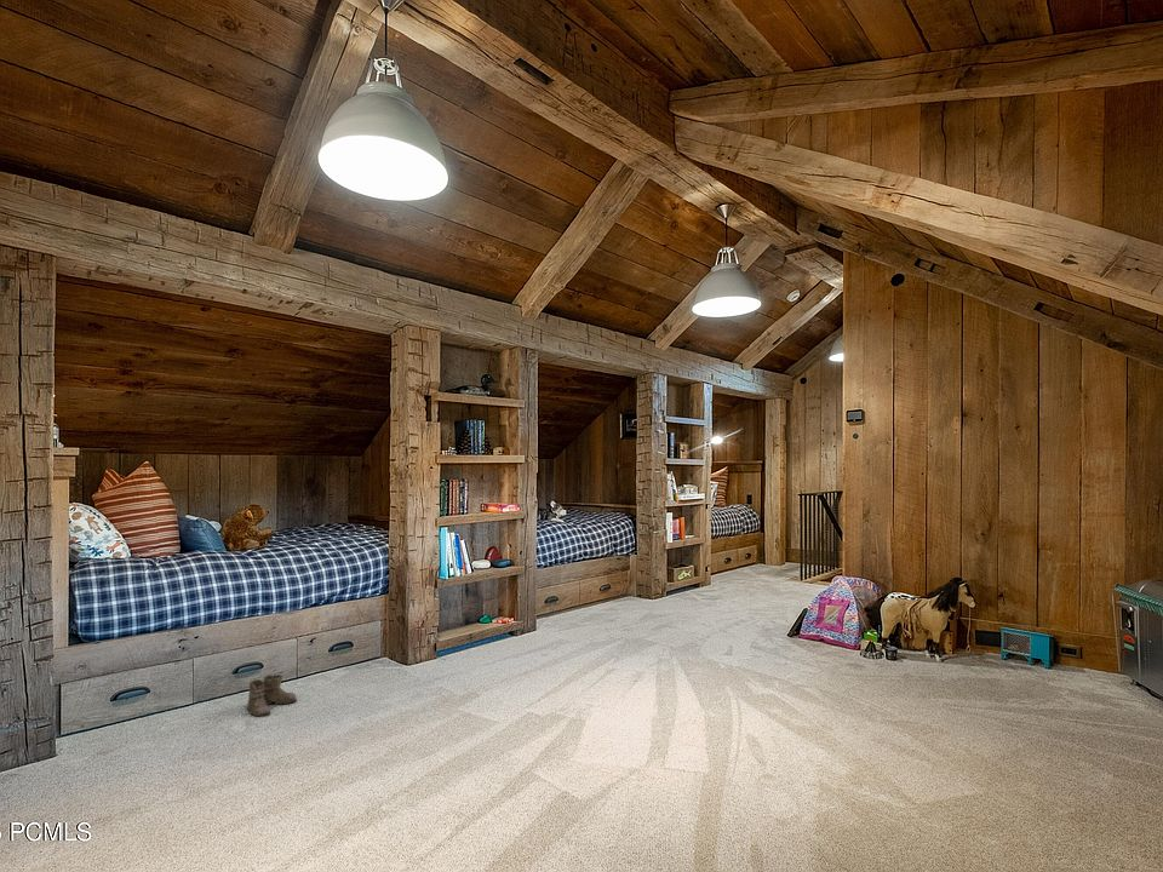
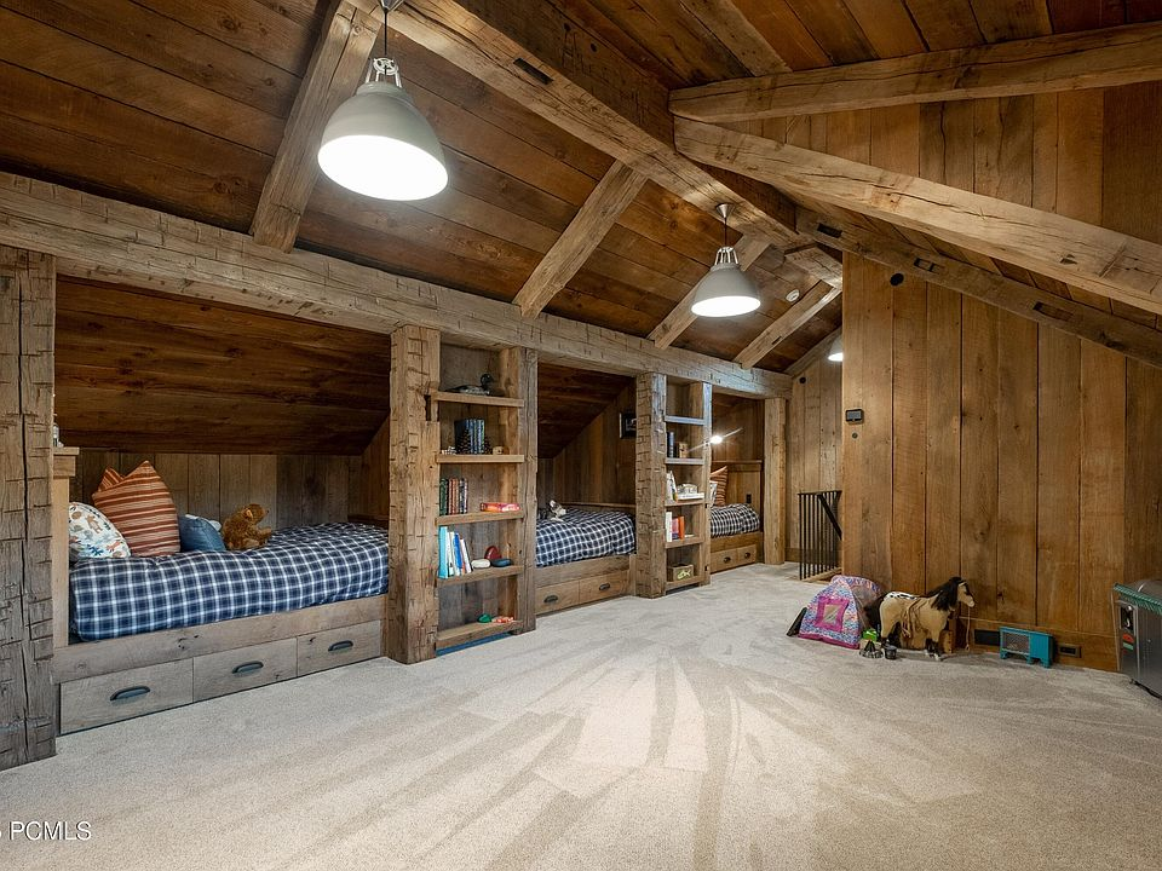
- boots (268, 693)
